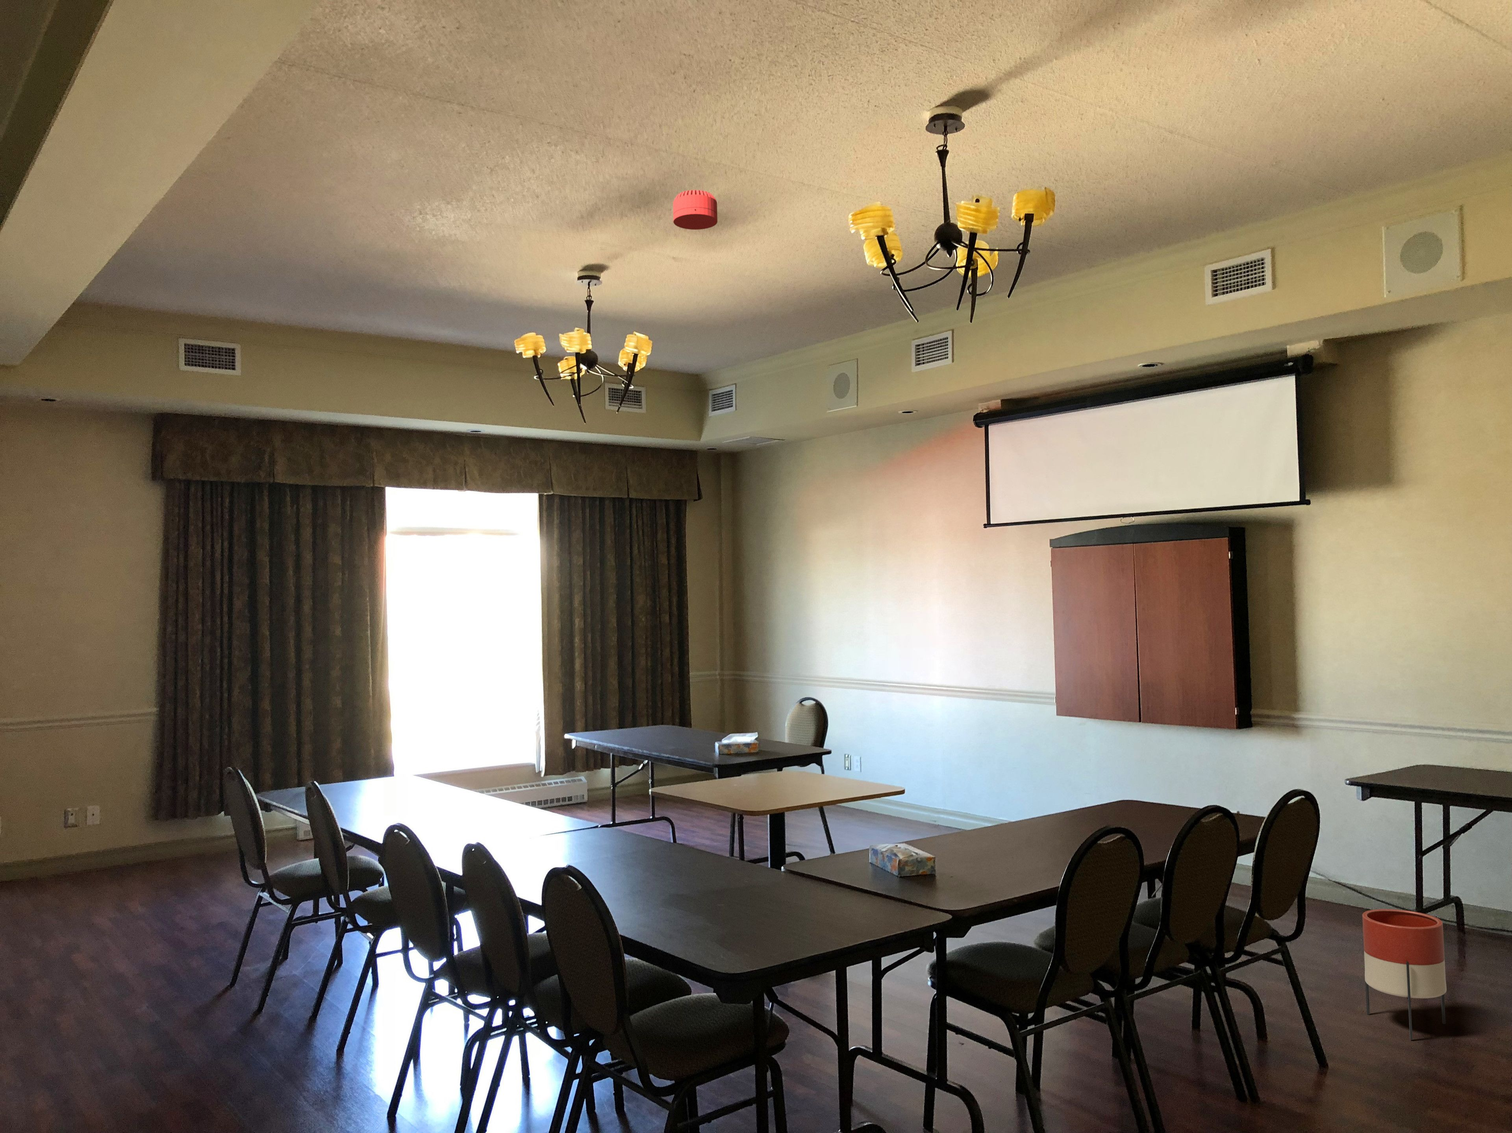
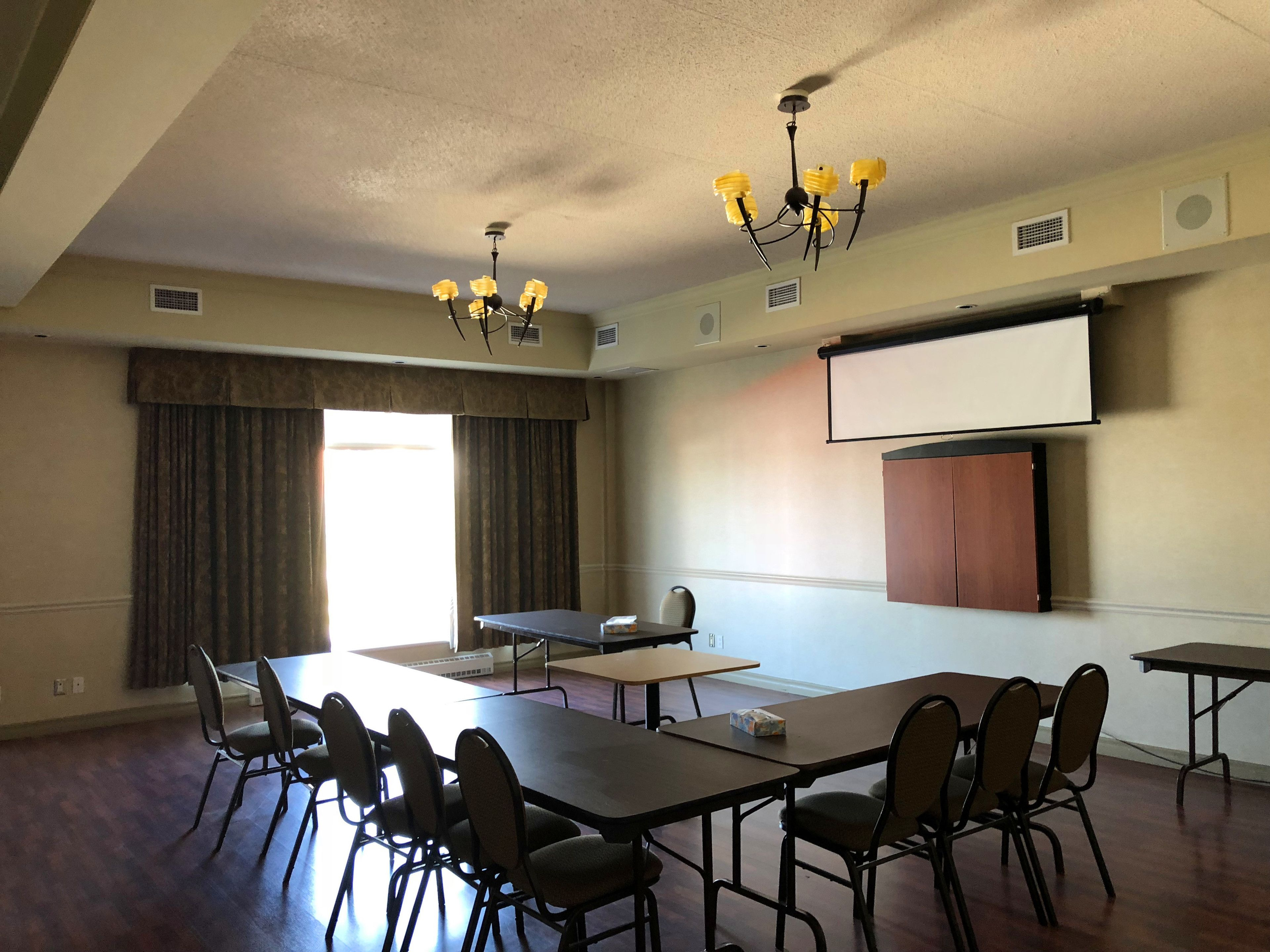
- planter (1406, 971)
- smoke detector (695, 209)
